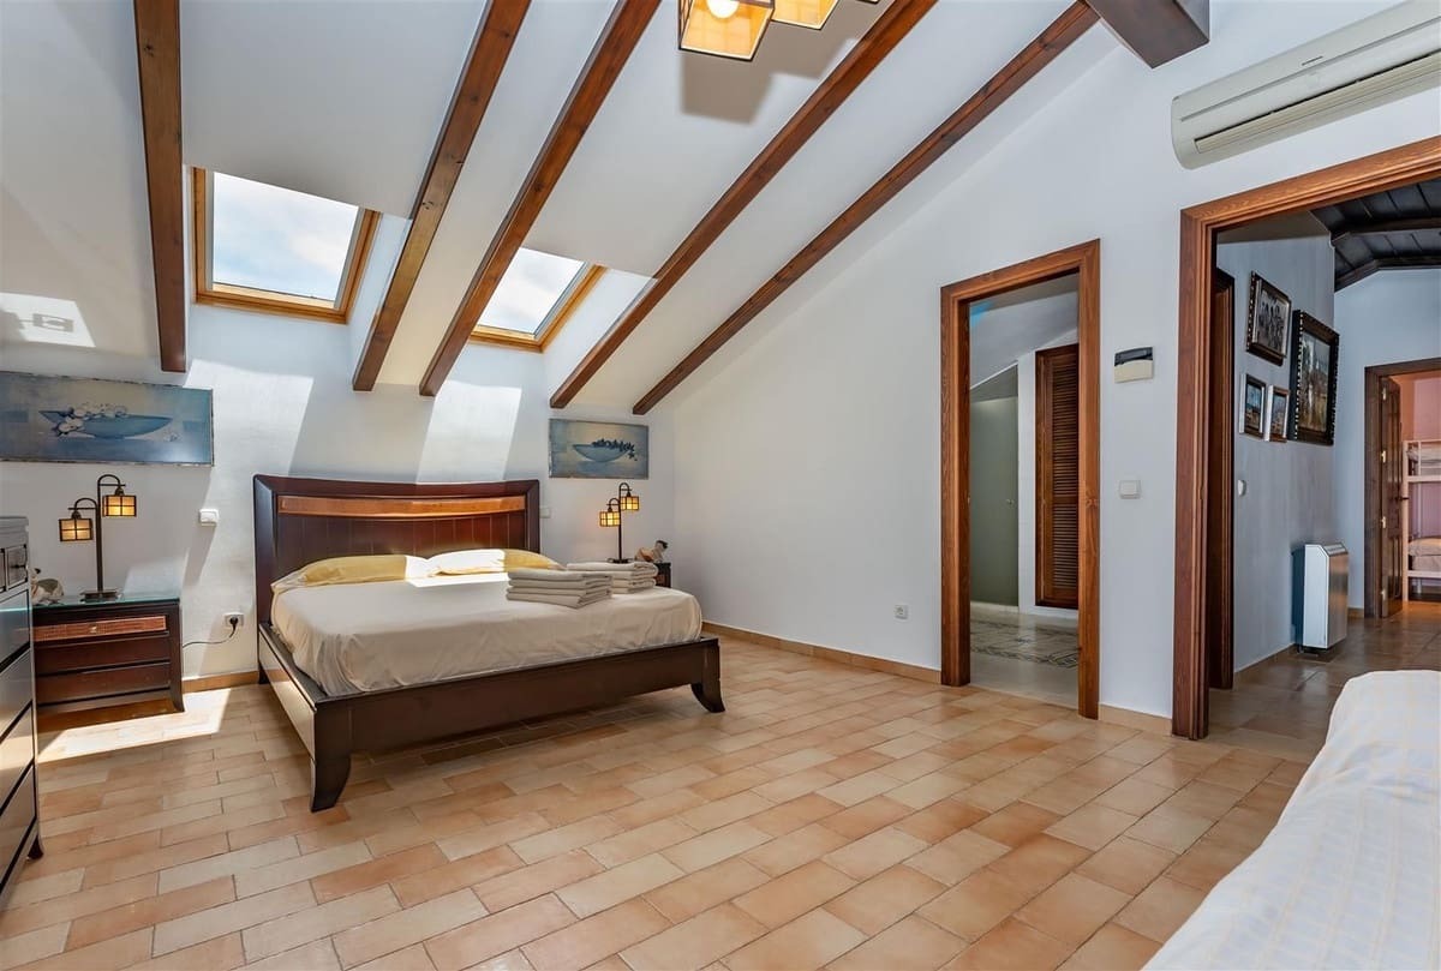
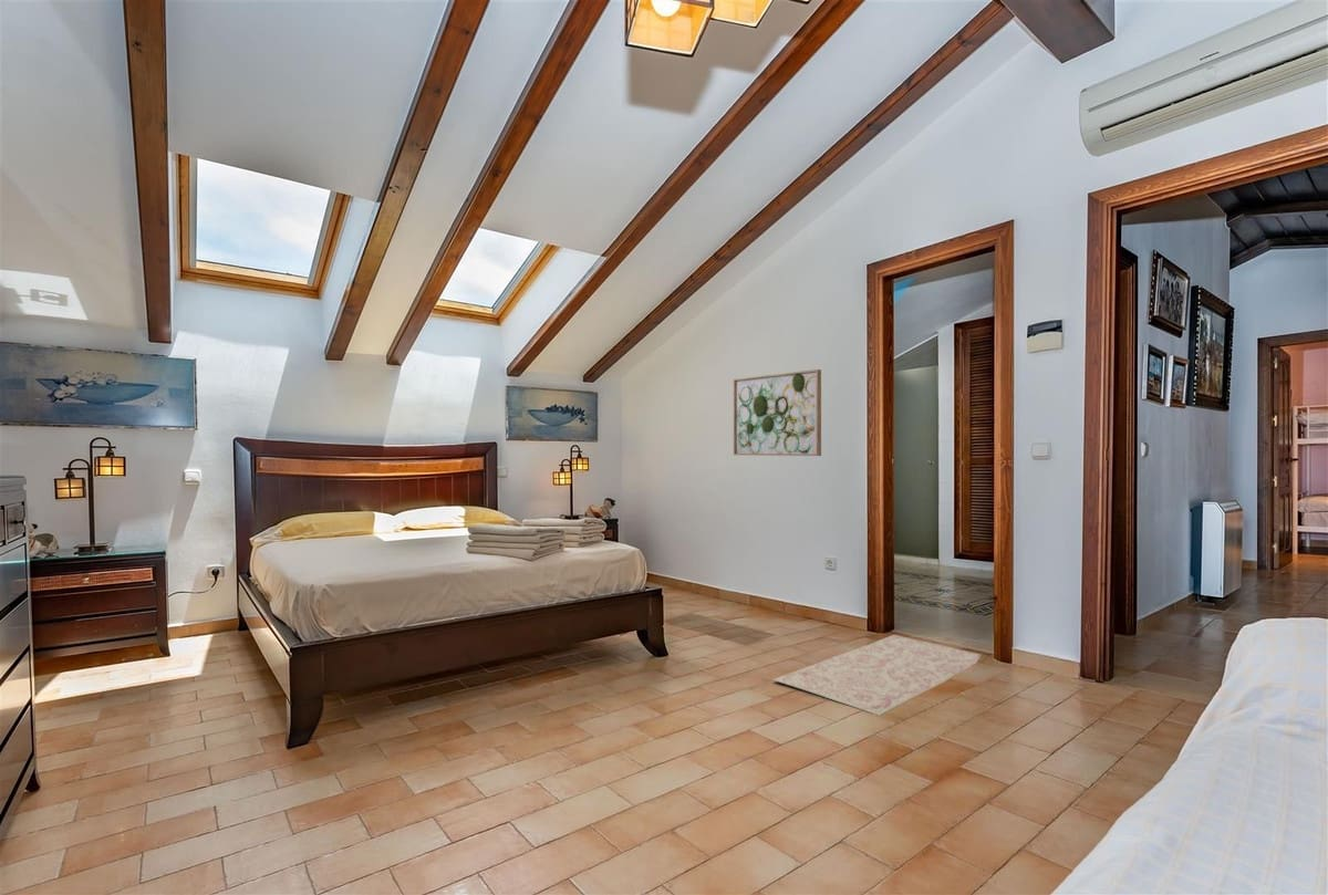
+ wall art (772, 415)
+ rug (888, 667)
